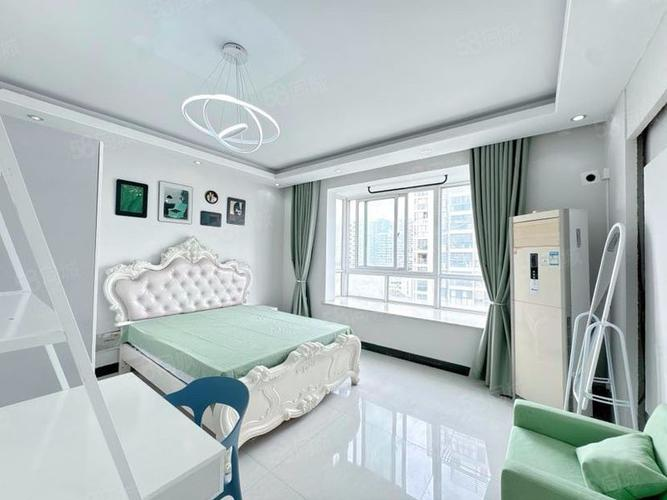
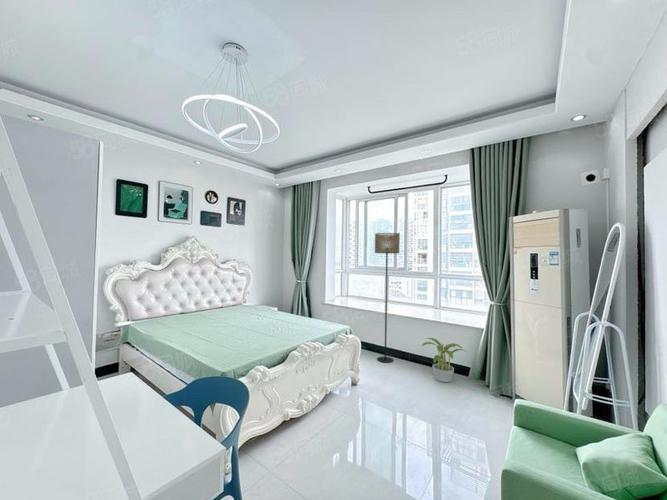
+ floor lamp (386, 296)
+ potted plant (443, 360)
